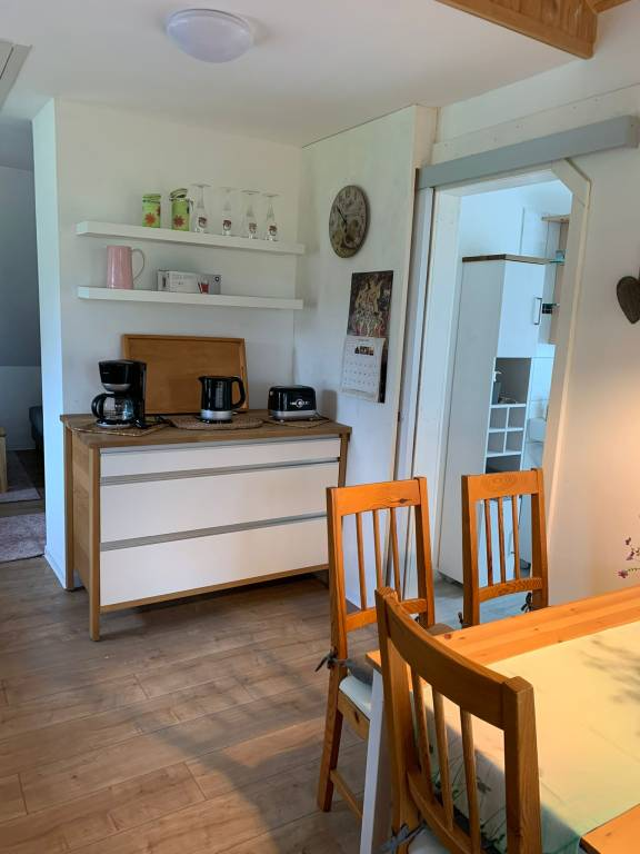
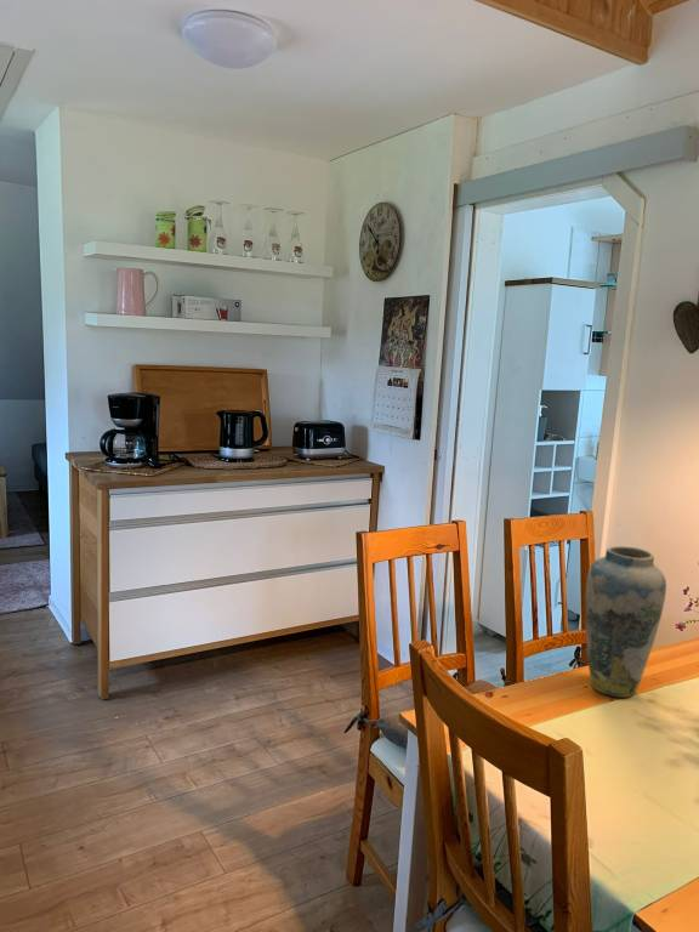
+ vase (621, 620)
